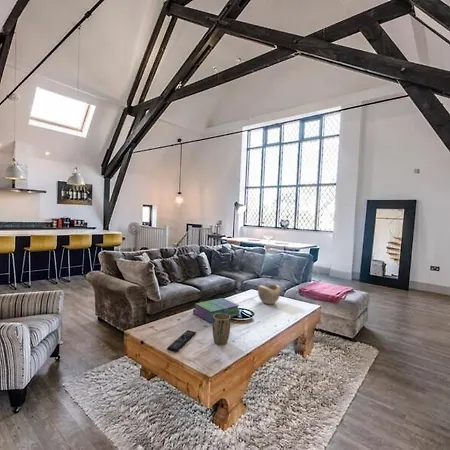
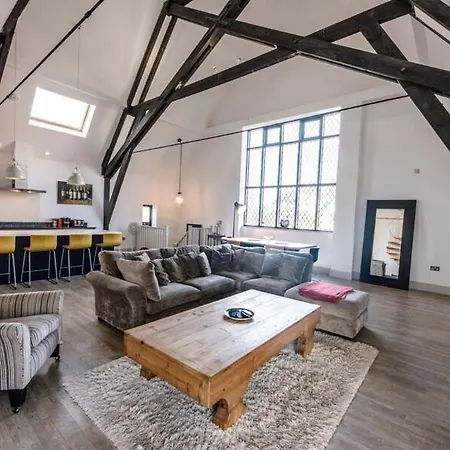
- decorative bowl (268, 293)
- stack of books (216, 309)
- remote control (182, 339)
- plant pot (221, 329)
